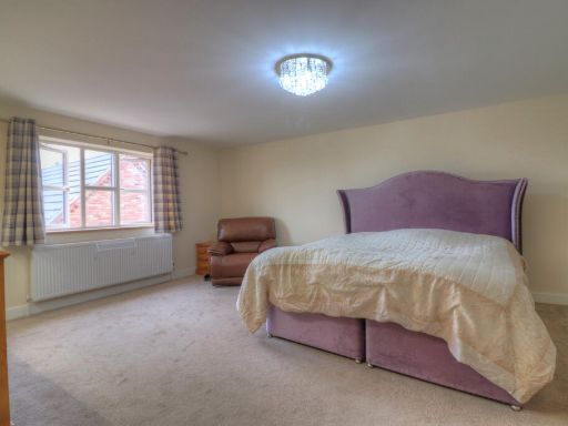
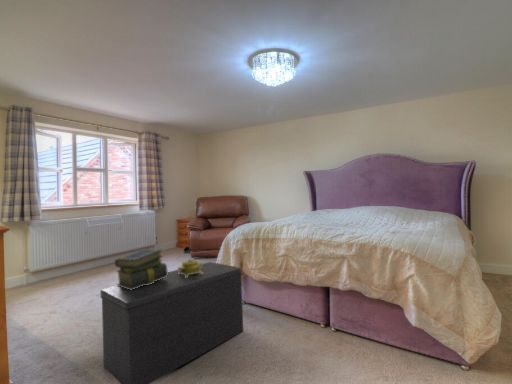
+ bench (179, 311)
+ decorative box (190, 265)
+ stack of books (141, 267)
